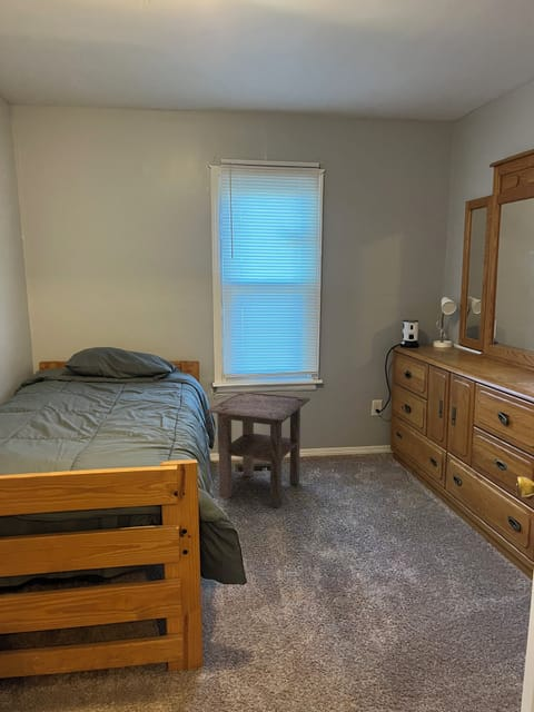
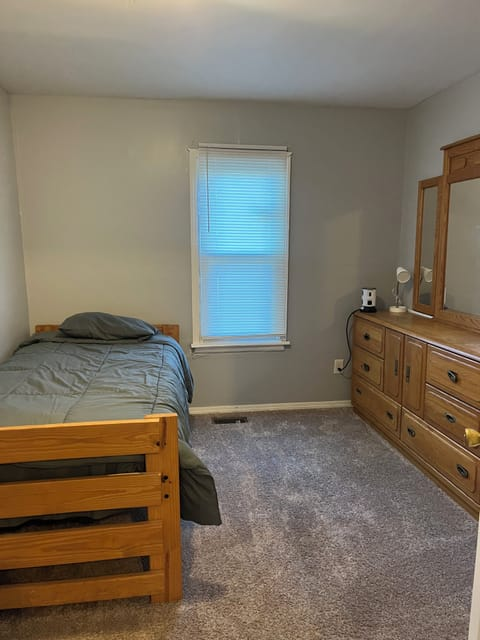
- side table (260, 446)
